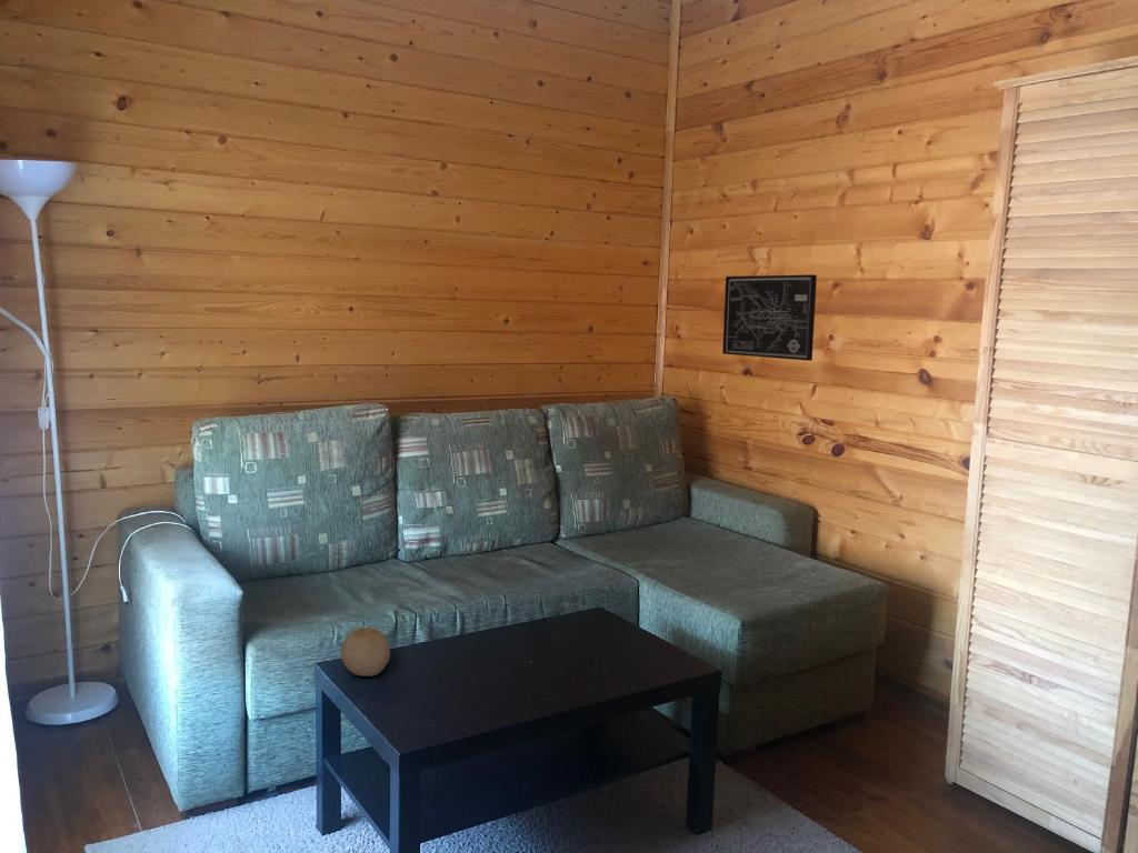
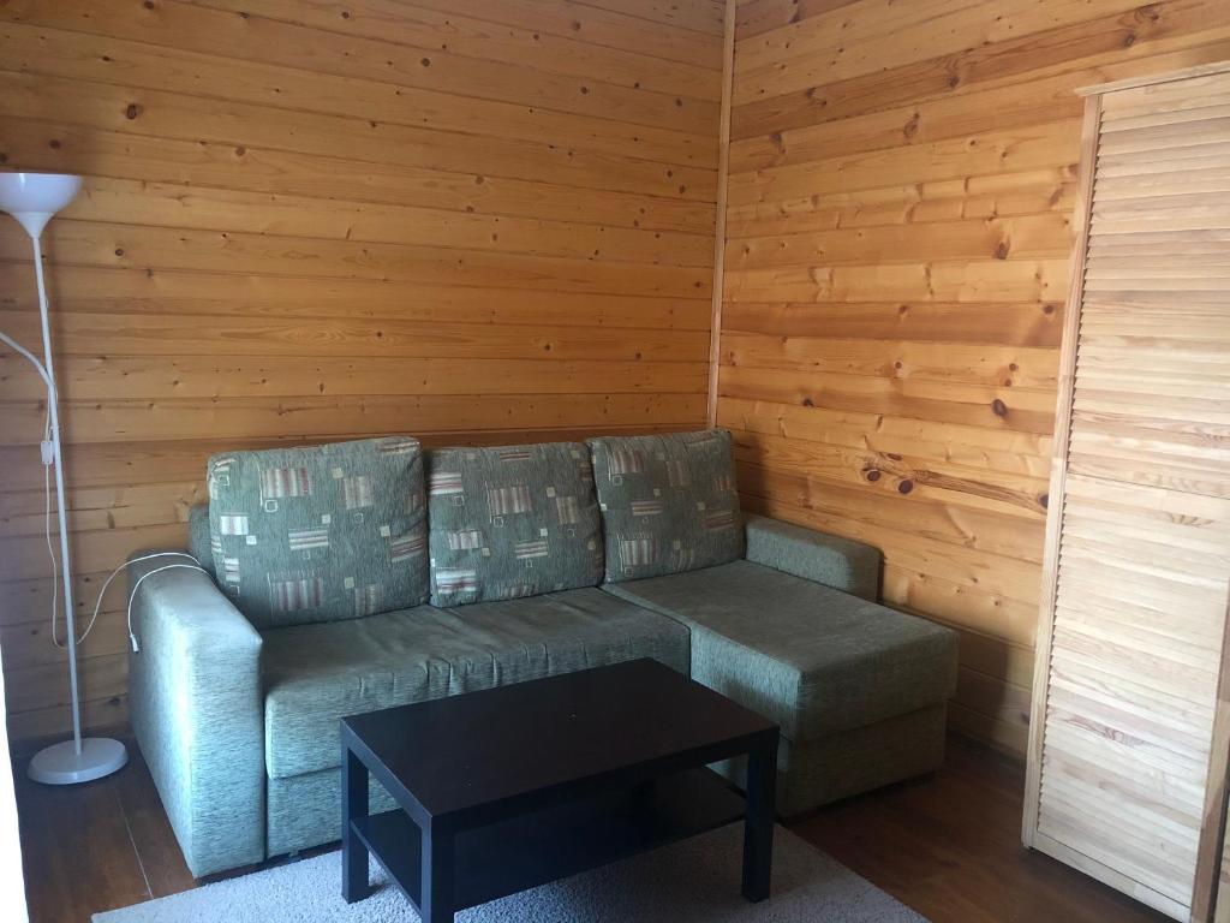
- wall art (767, 317)
- fruit (366, 652)
